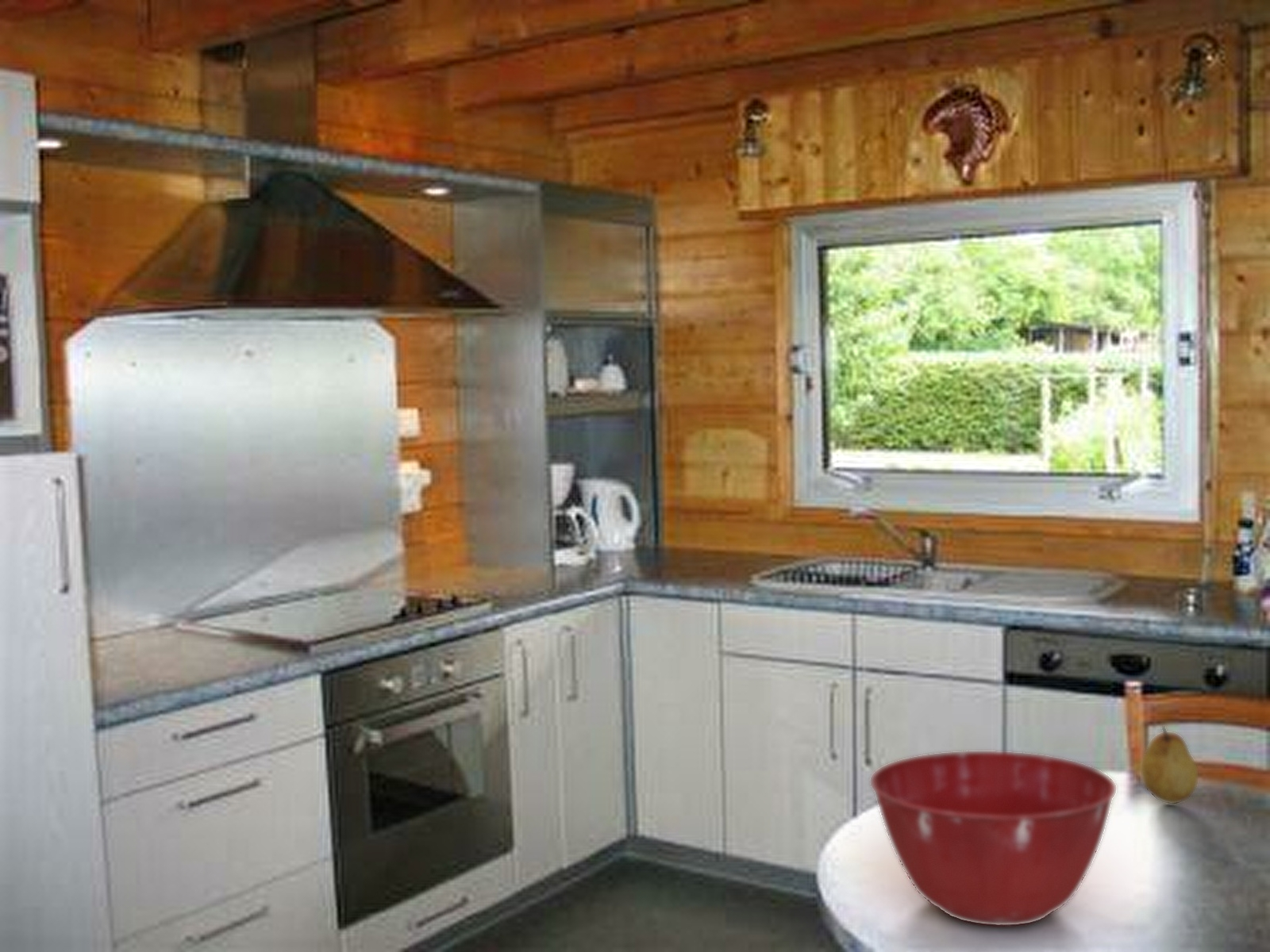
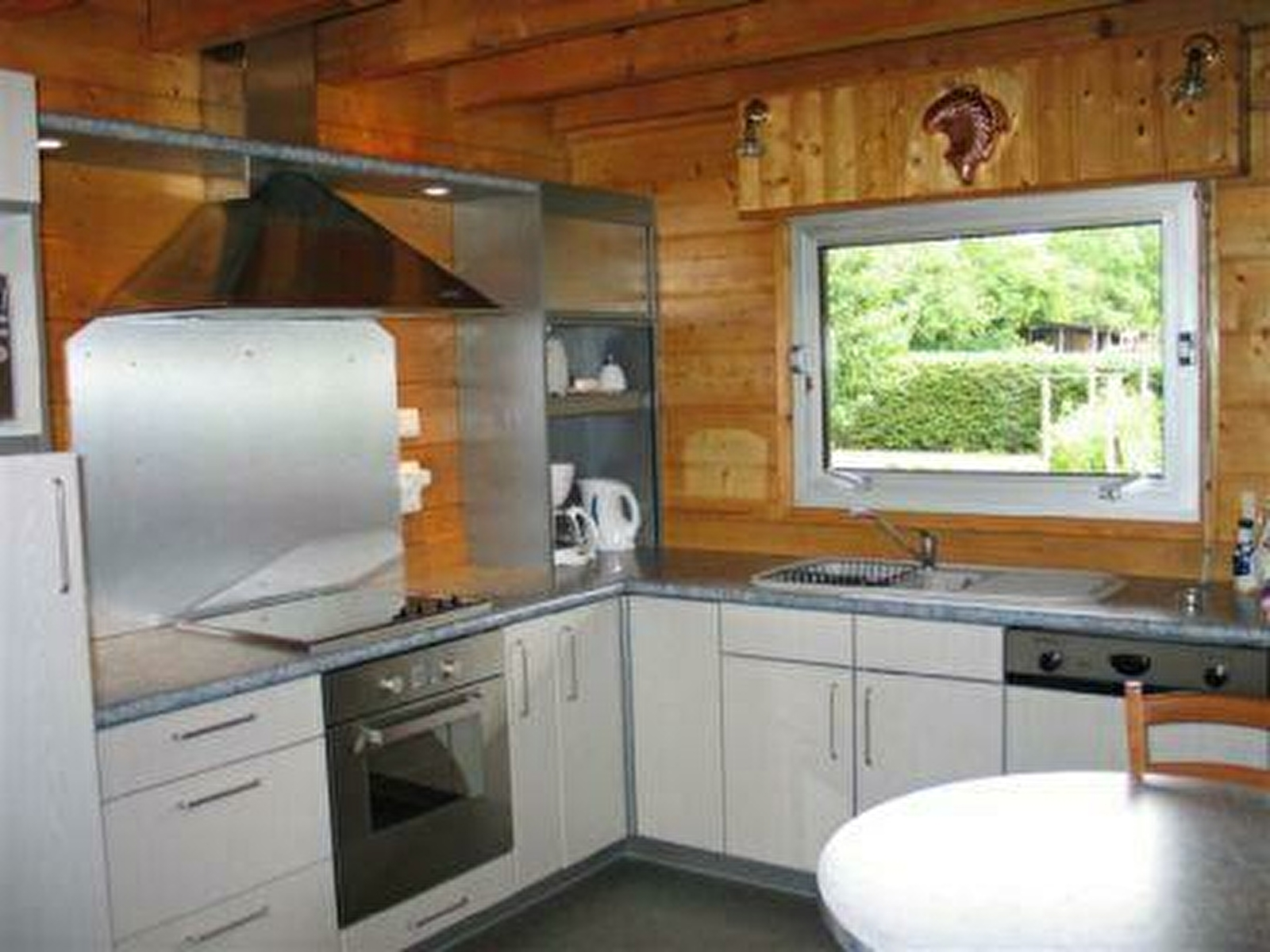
- mixing bowl (991, 842)
- fruit (1168, 762)
